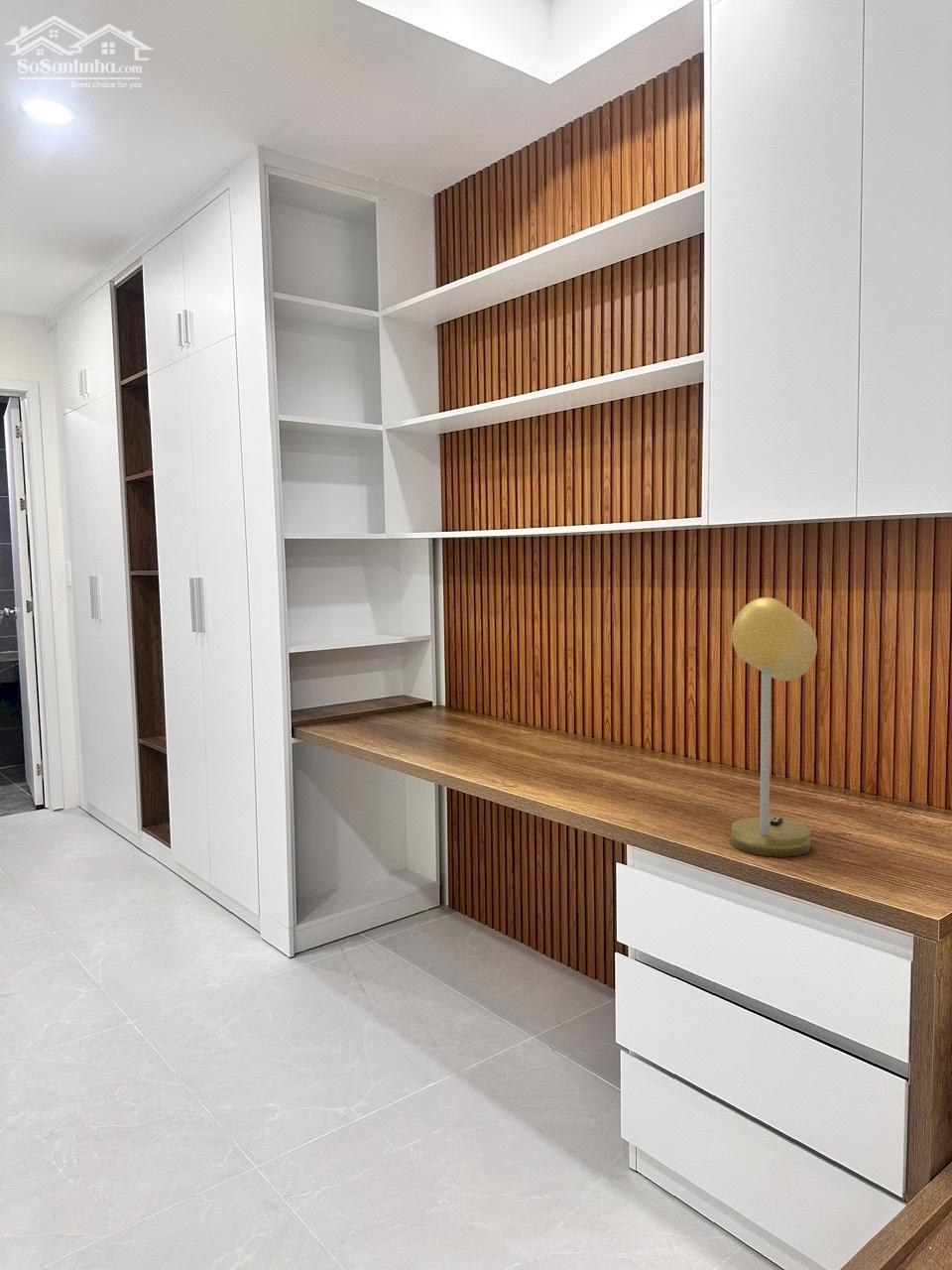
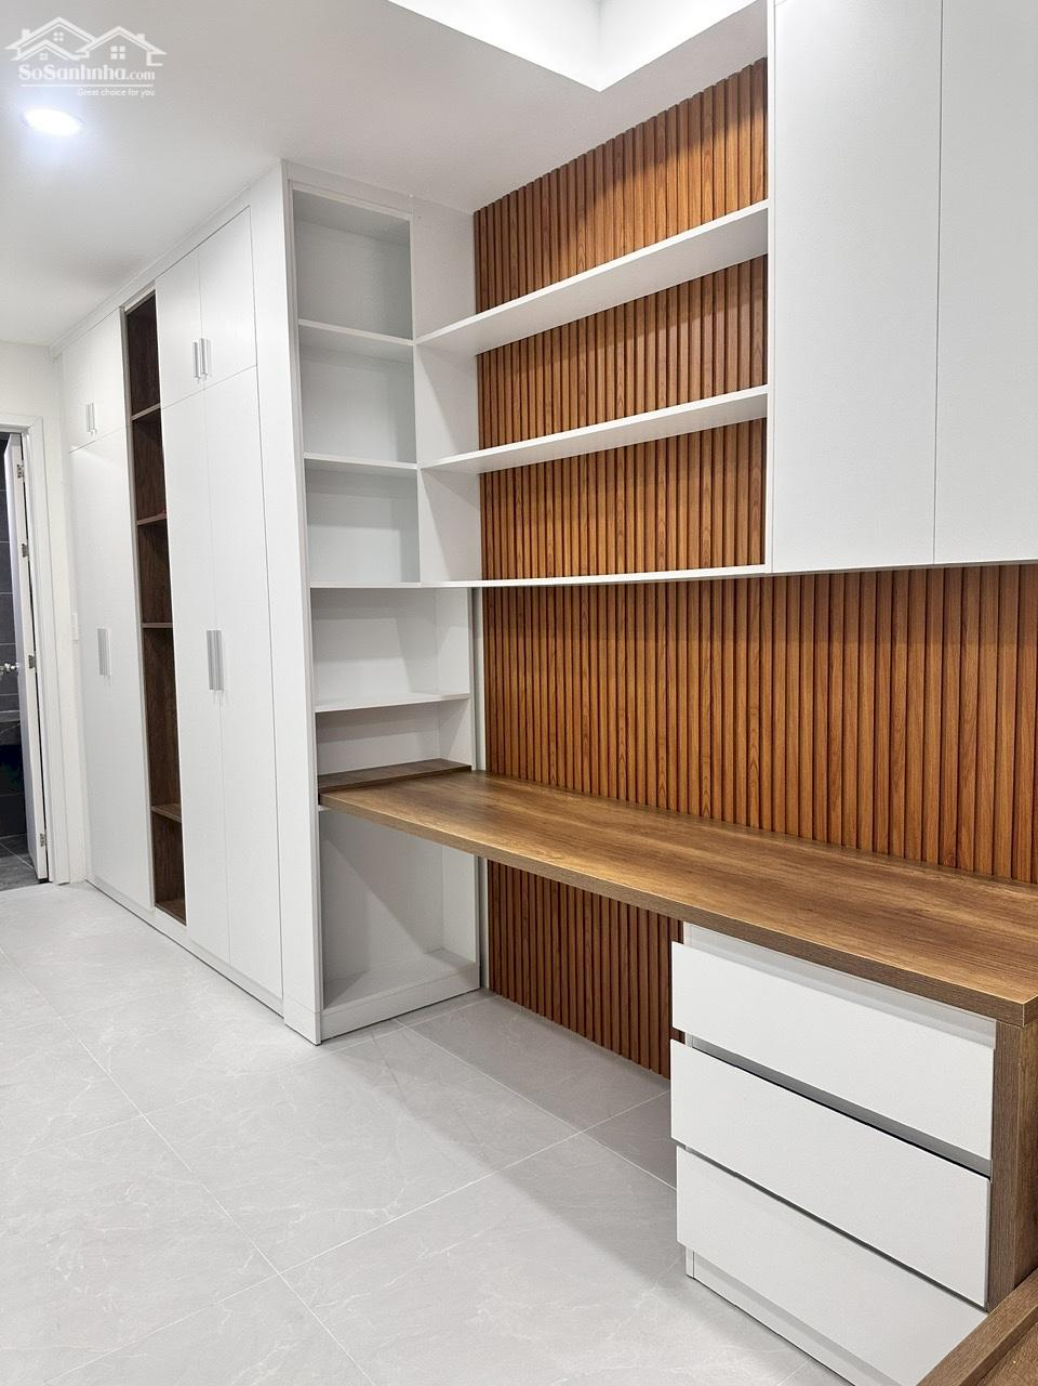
- desk lamp (769, 721)
